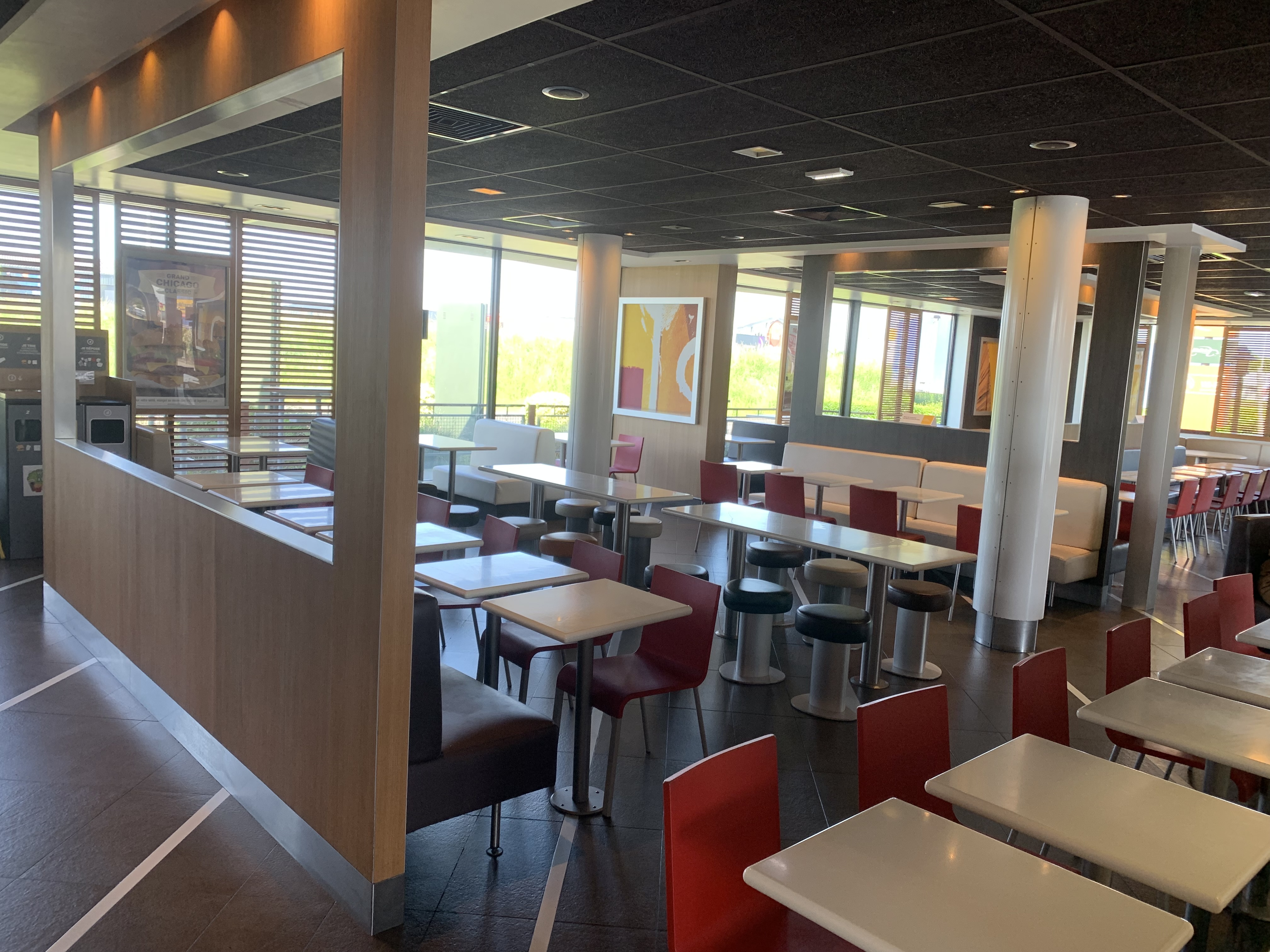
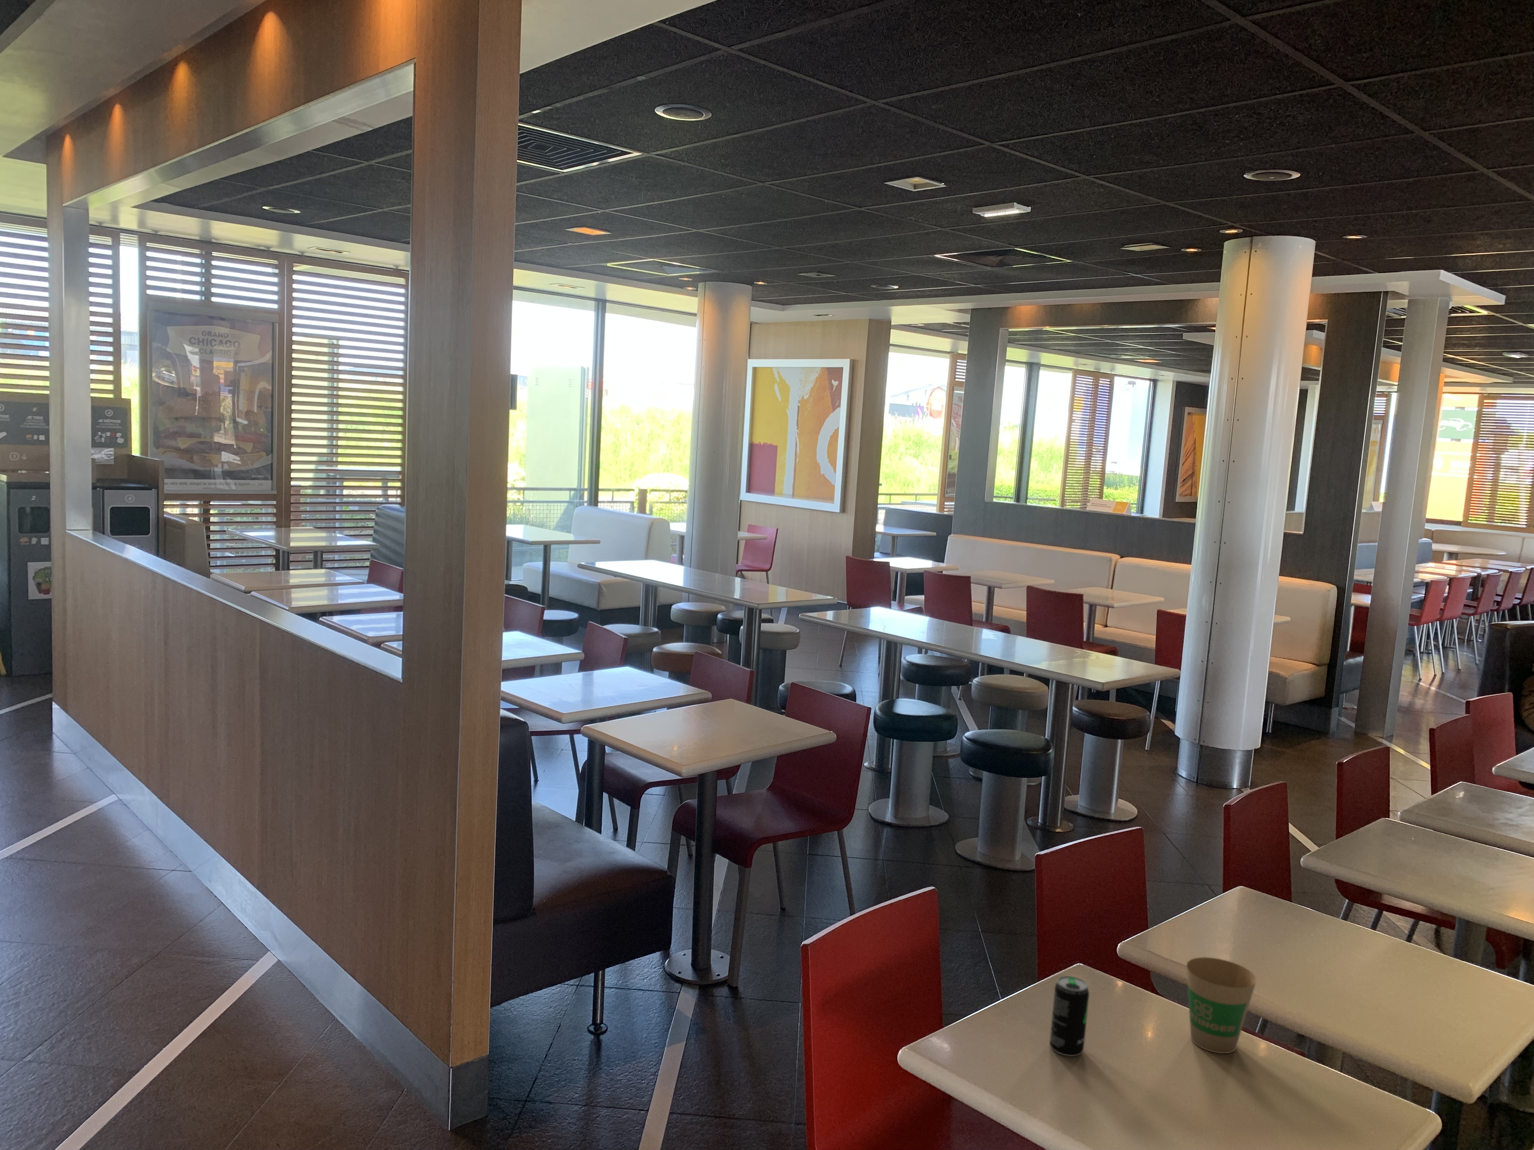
+ paper cup (1218, 1007)
+ beverage can (1069, 1015)
